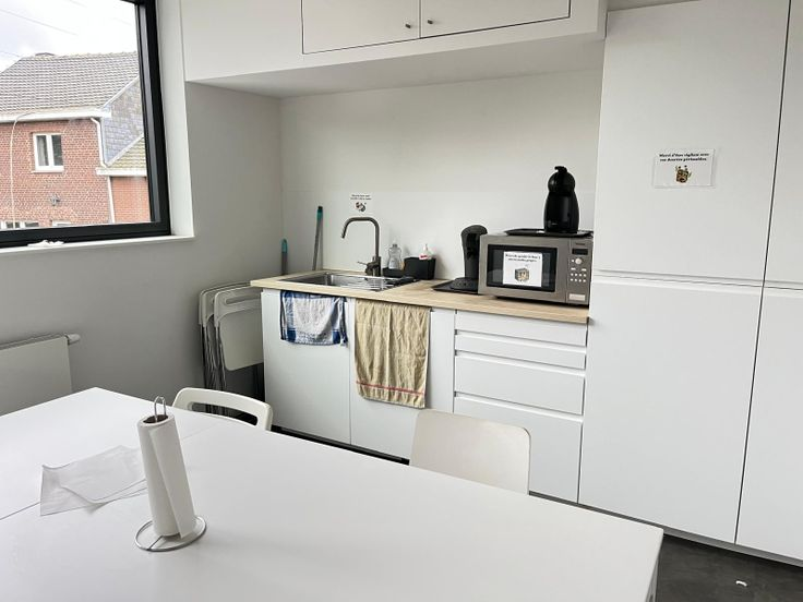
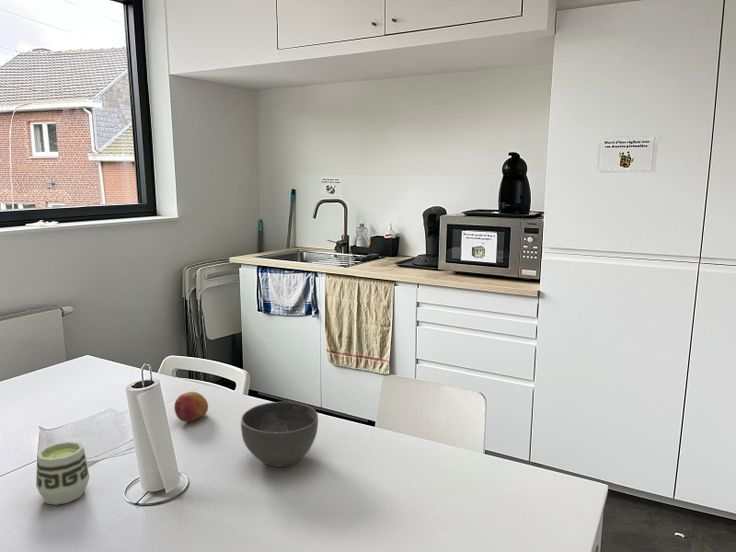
+ fruit (190, 405)
+ bowl (280, 437)
+ cup (62, 472)
